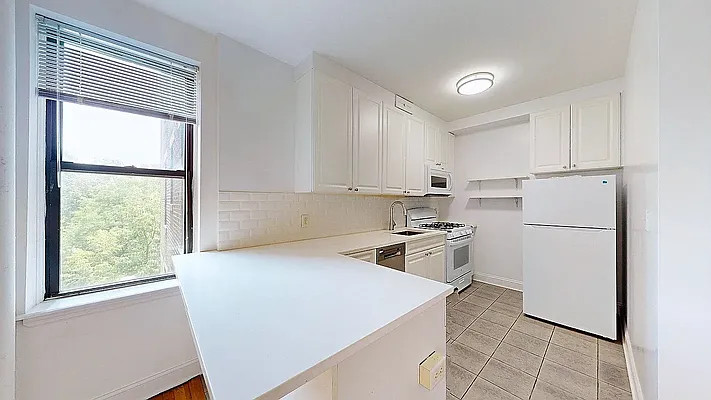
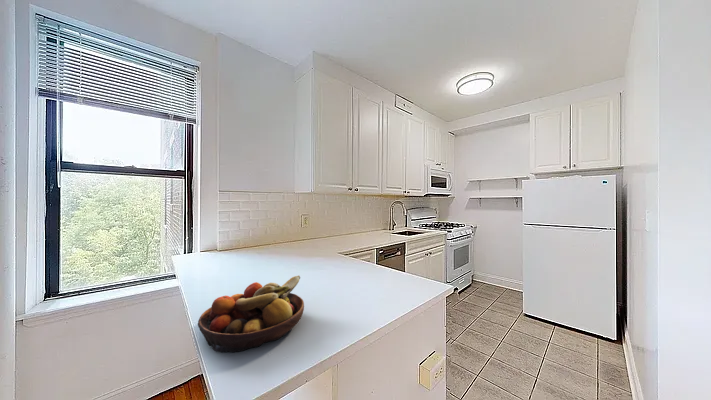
+ fruit bowl (255, 304)
